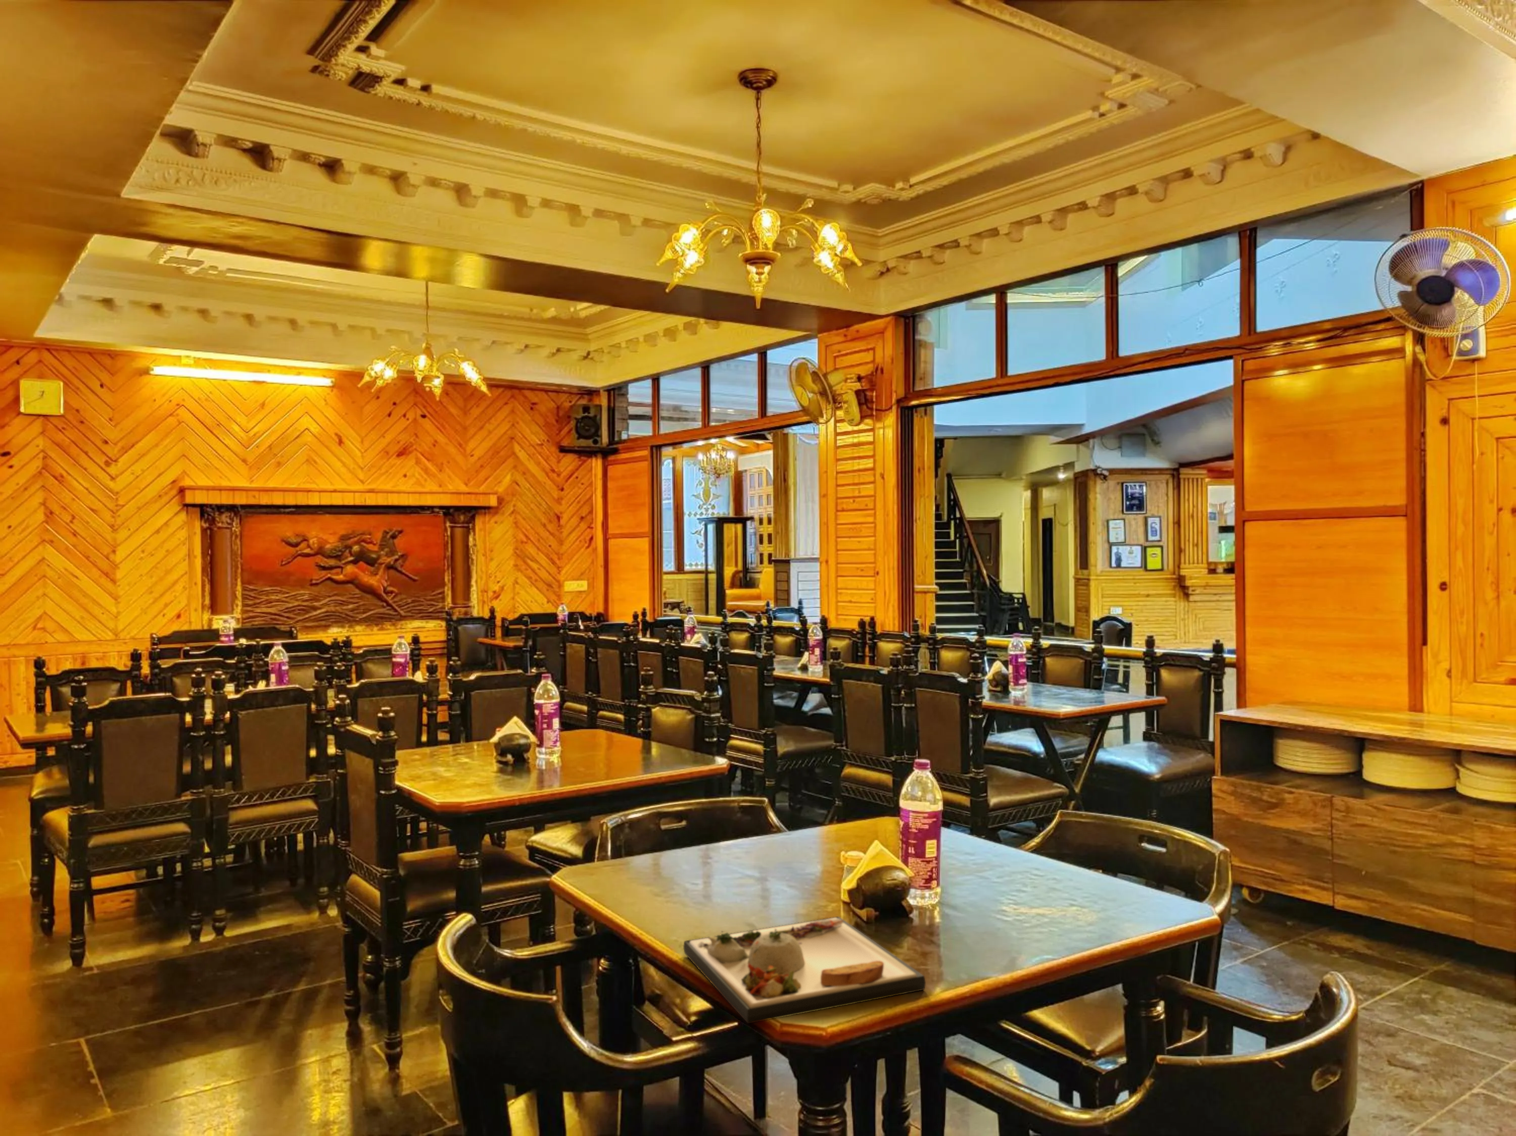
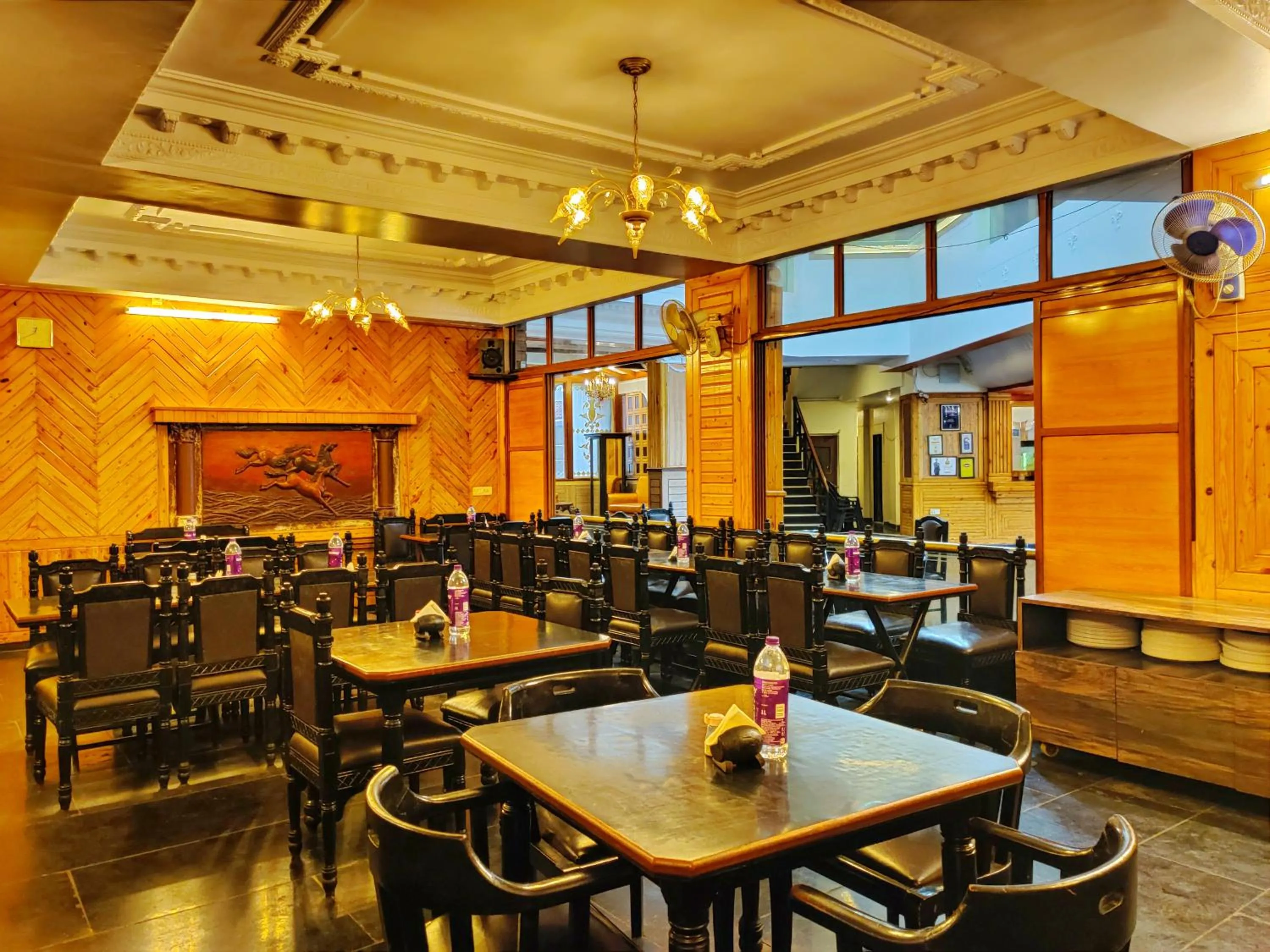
- dinner plate (797, 949)
